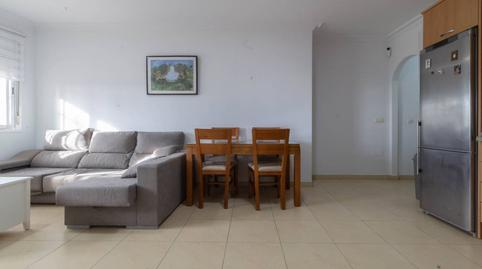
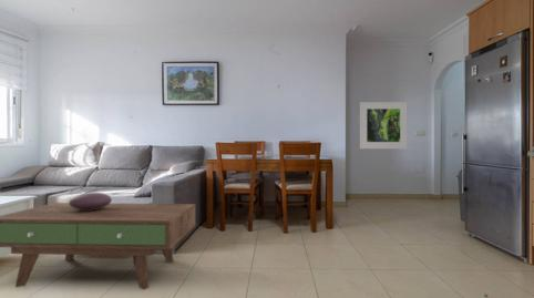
+ coffee table (102, 242)
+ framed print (383, 125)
+ decorative bowl (91, 201)
